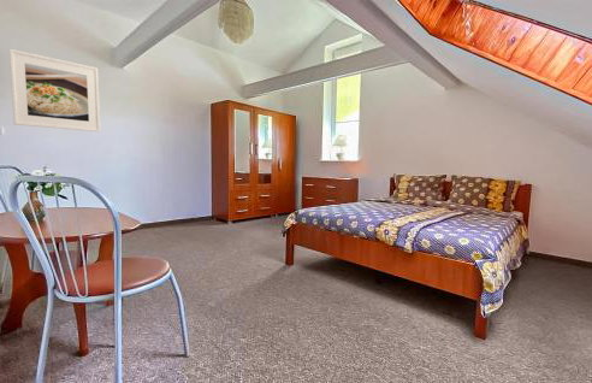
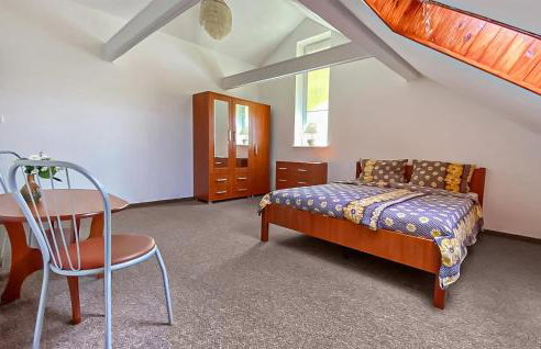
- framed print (58, 94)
